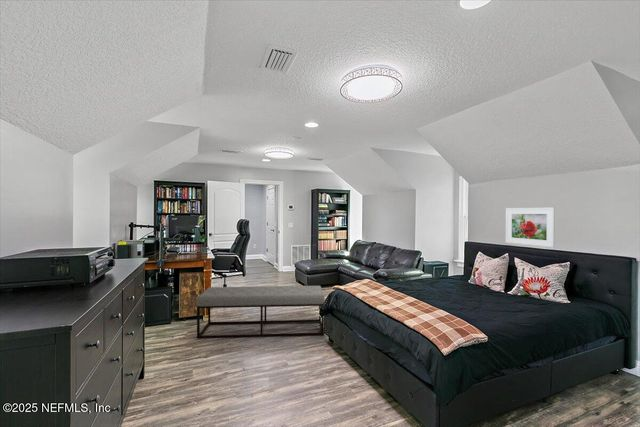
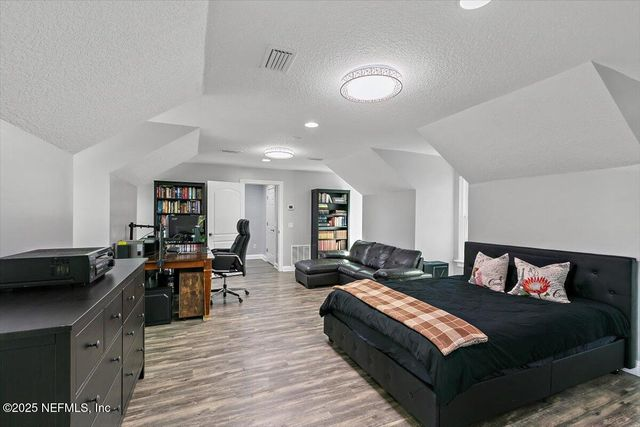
- bench (262, 309)
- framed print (528, 226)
